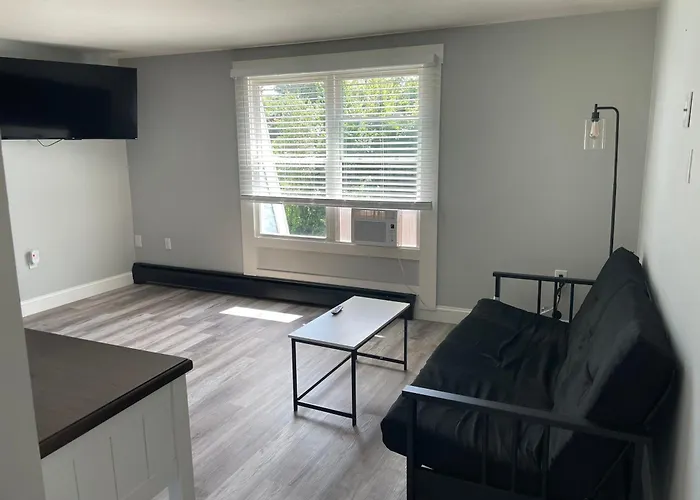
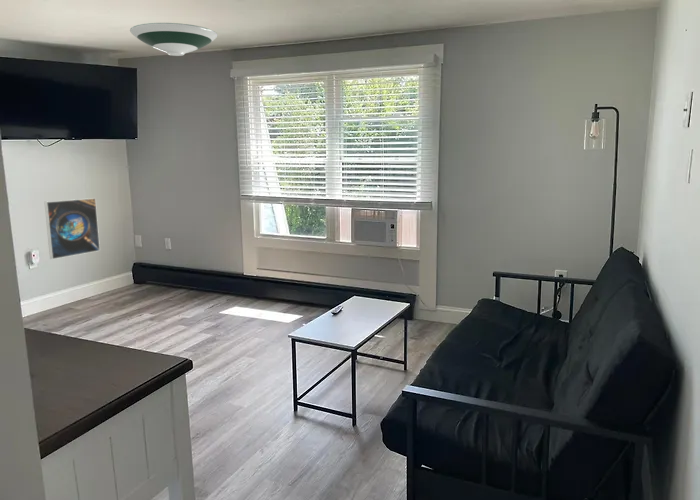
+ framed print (73, 227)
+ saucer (175, 43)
